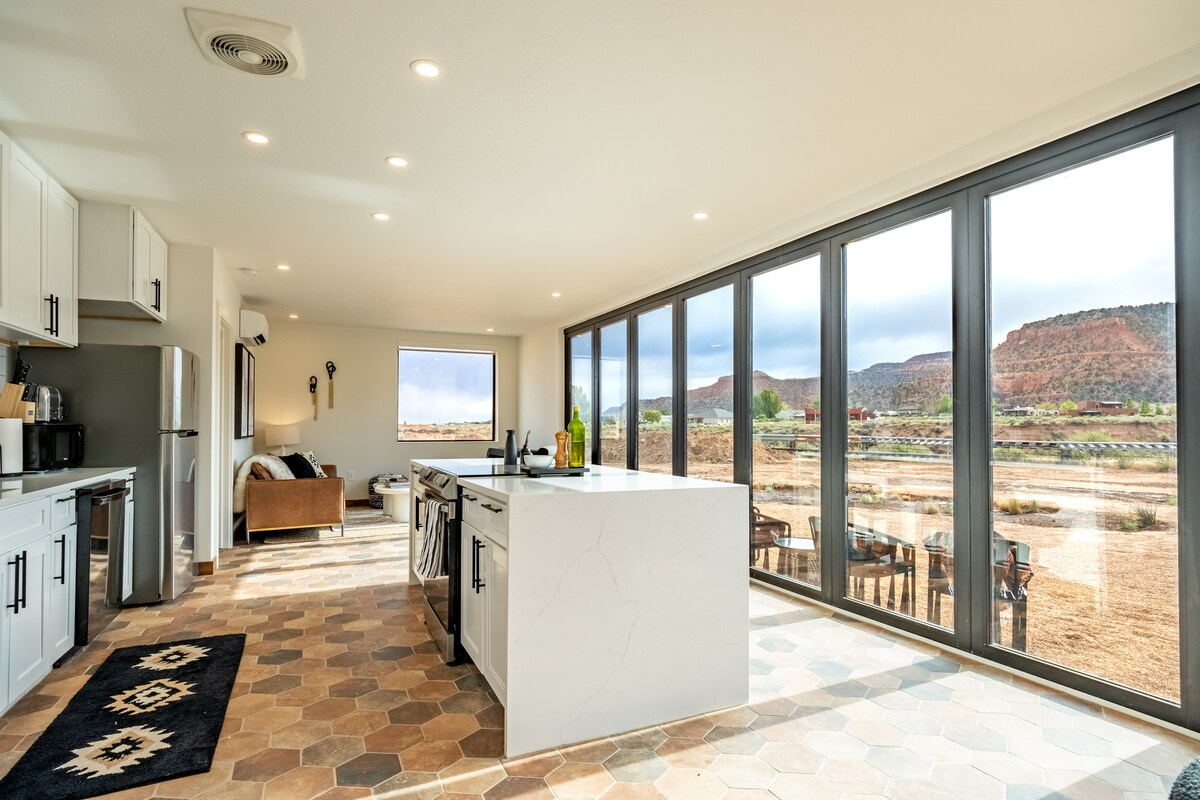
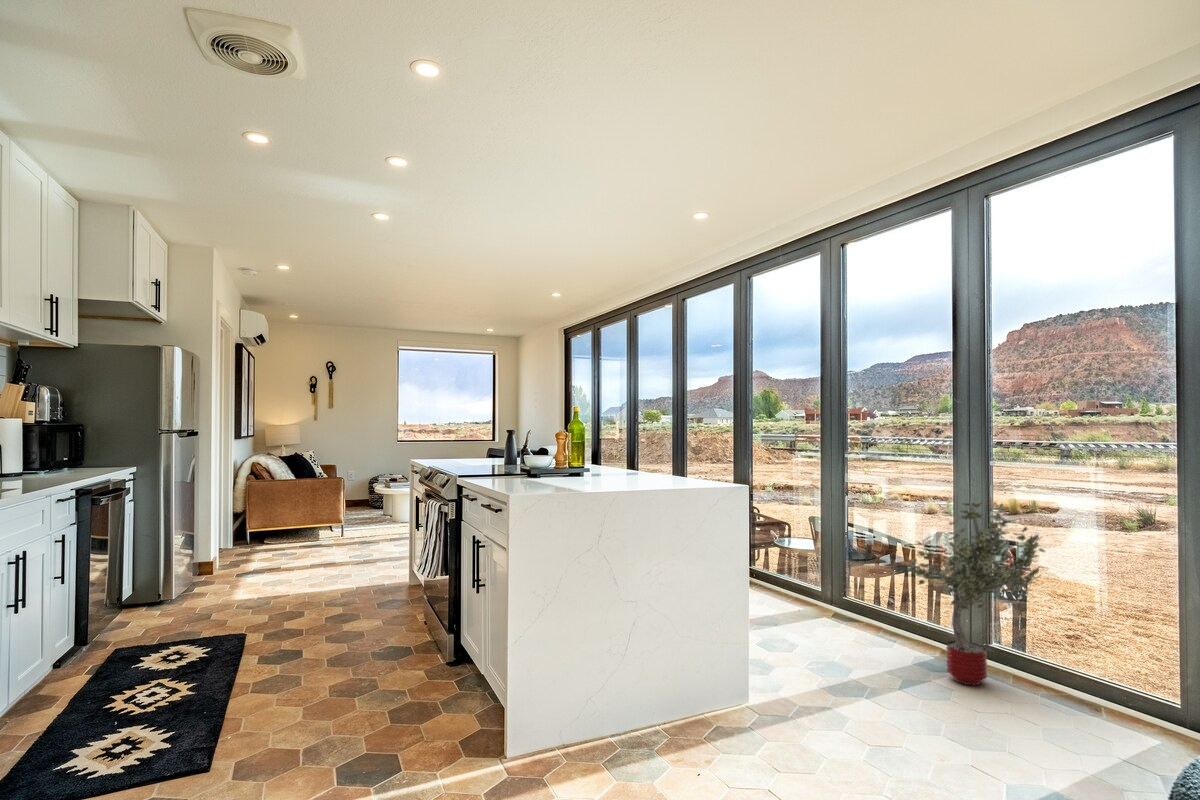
+ potted tree (972, 588)
